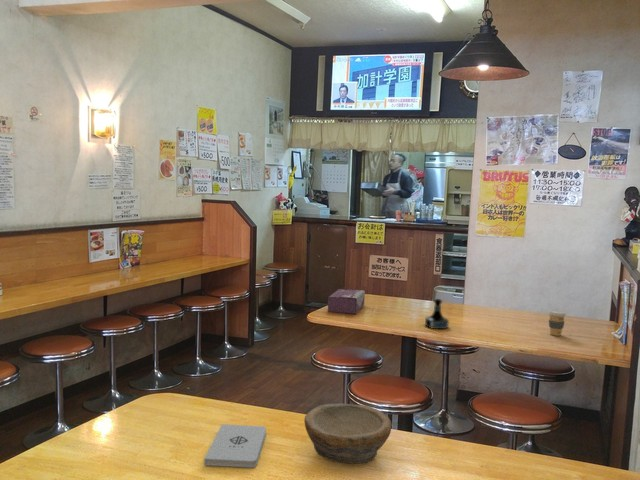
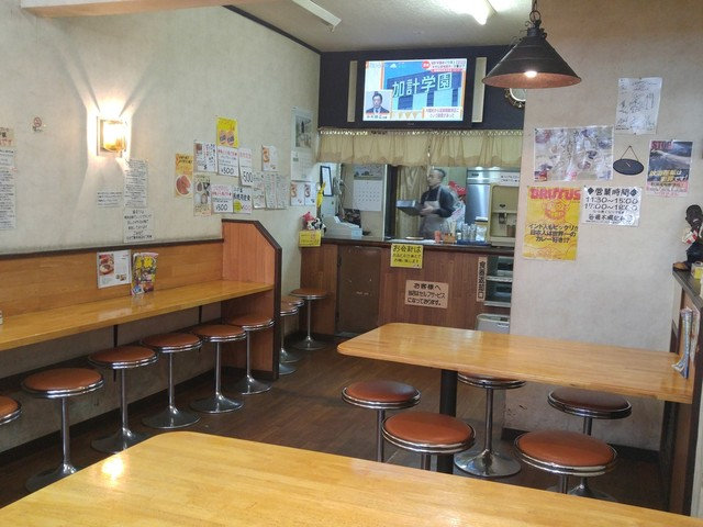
- bowl (347, 436)
- notepad (237, 444)
- tequila bottle (437, 313)
- tissue box (346, 300)
- coffee cup (556, 323)
